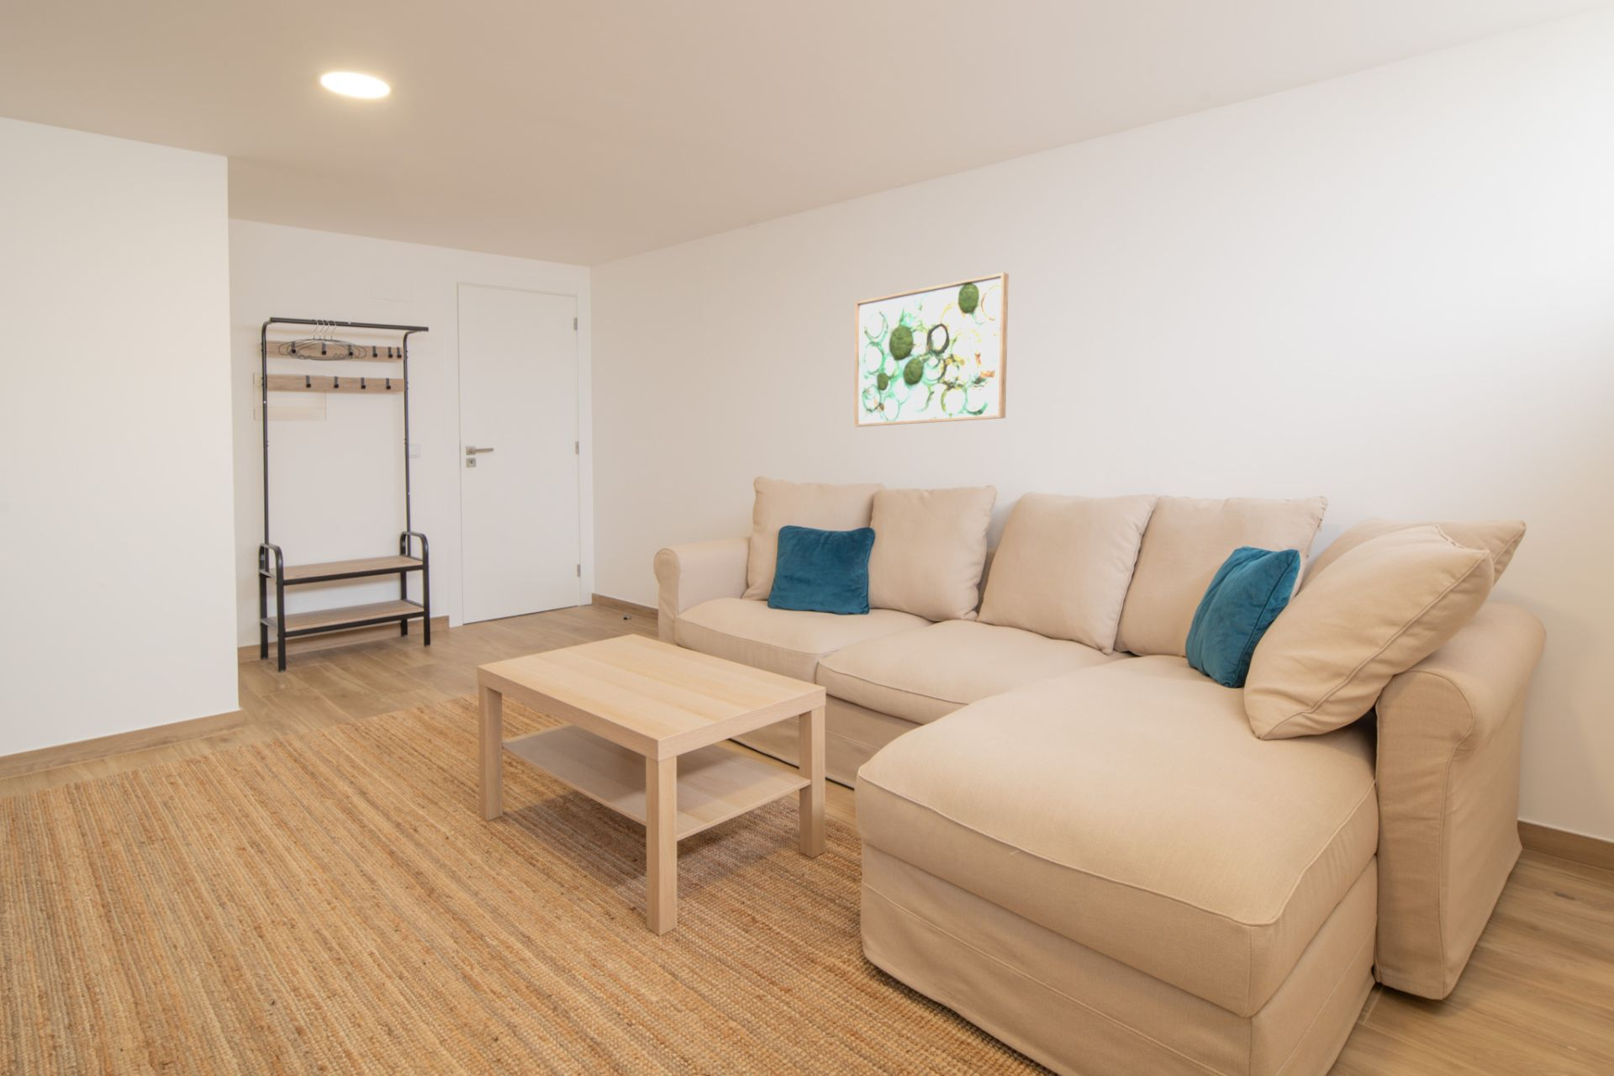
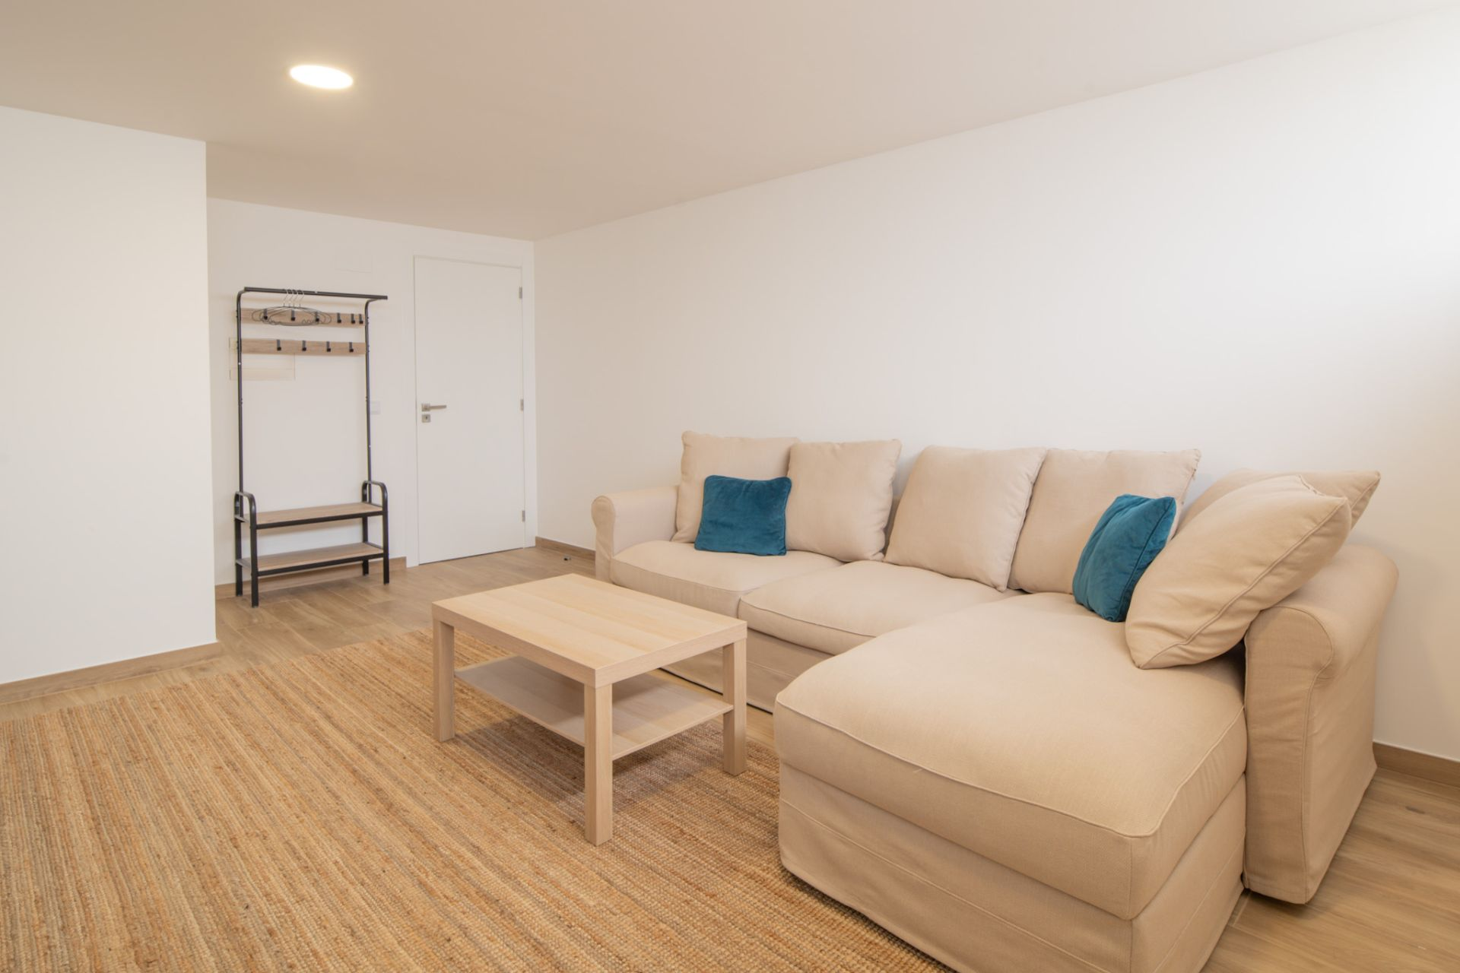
- wall art (923, 355)
